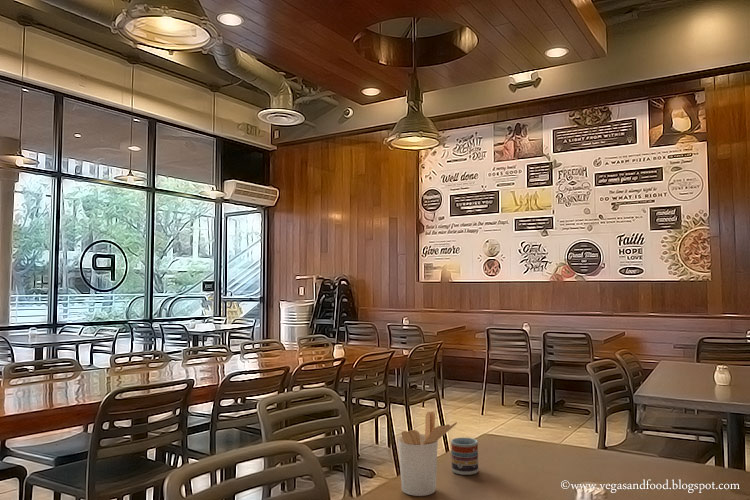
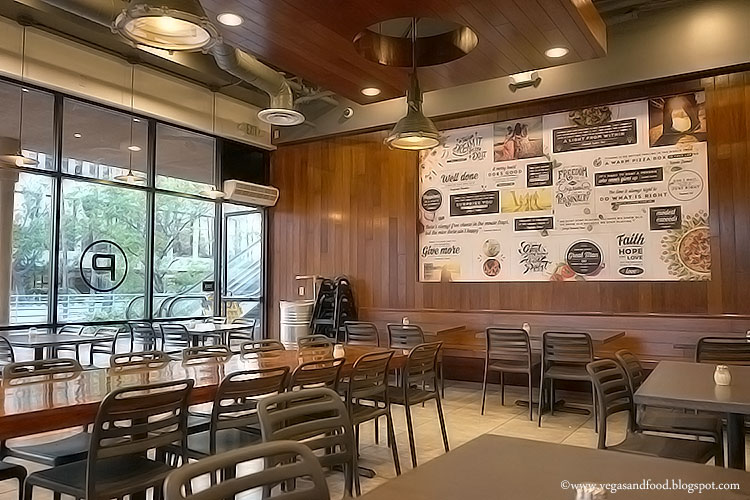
- utensil holder (426, 454)
- cup (464, 454)
